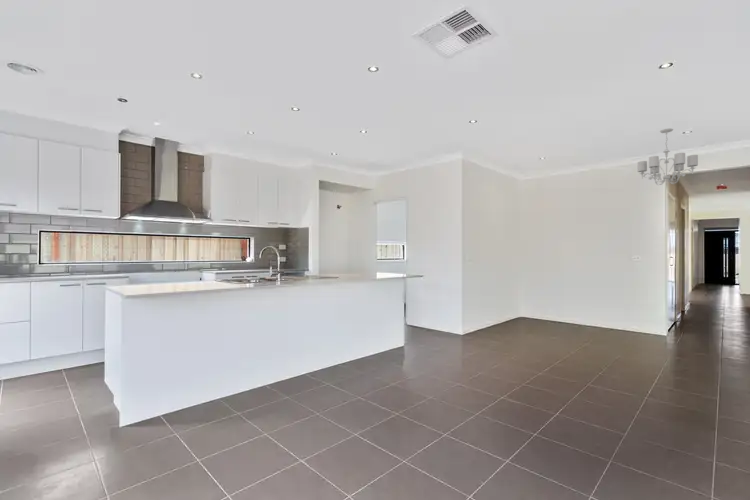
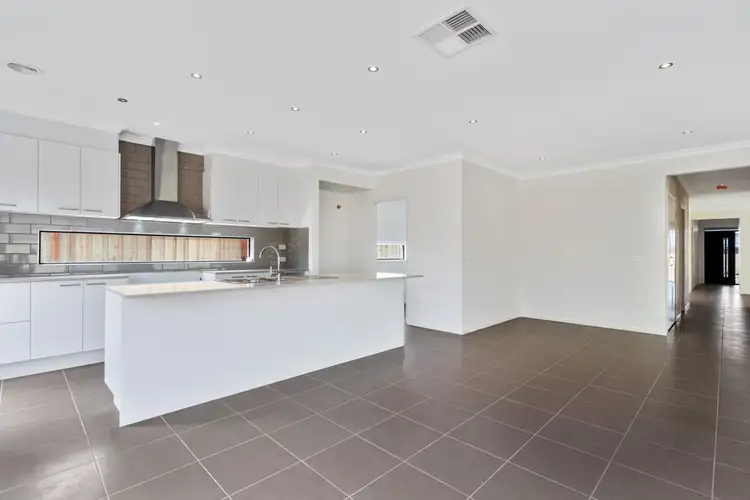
- chandelier (666, 157)
